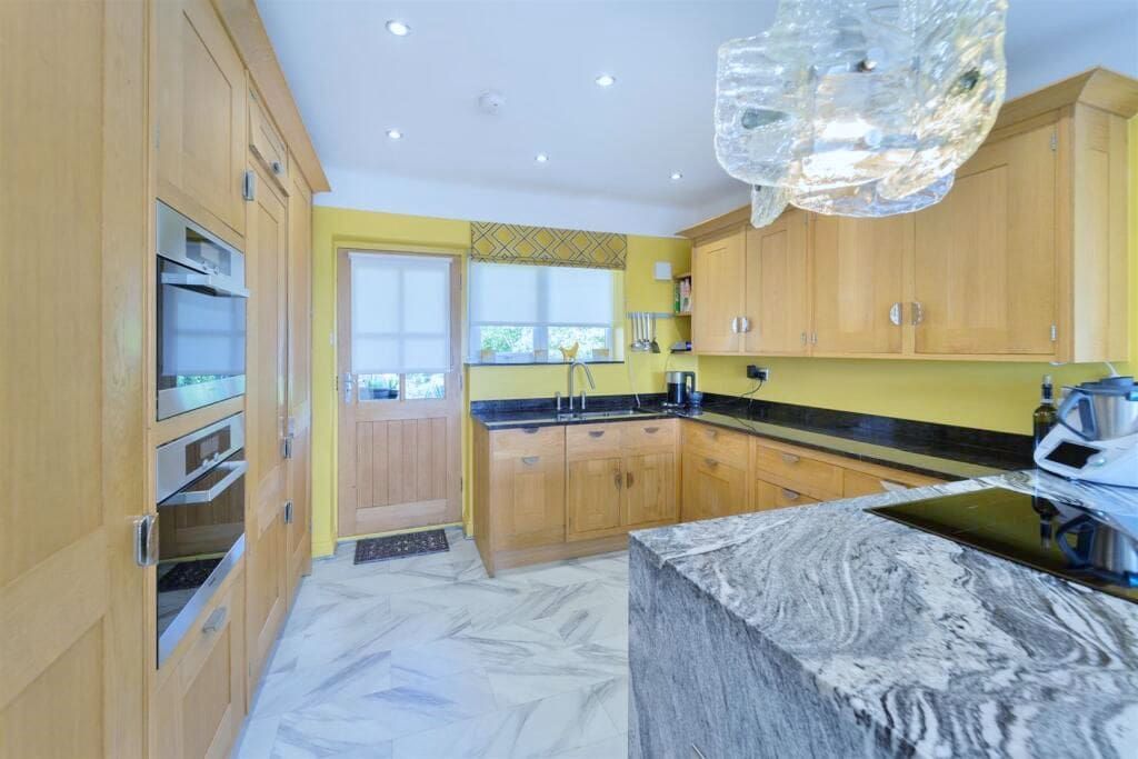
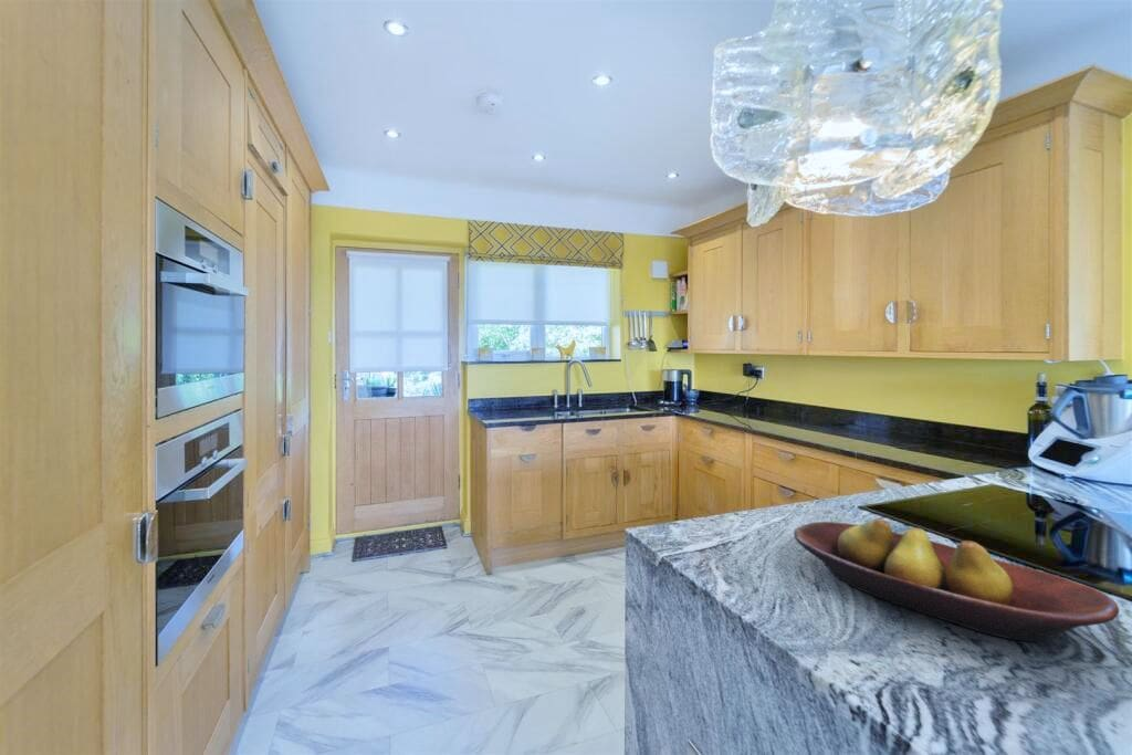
+ fruit bowl (924, 563)
